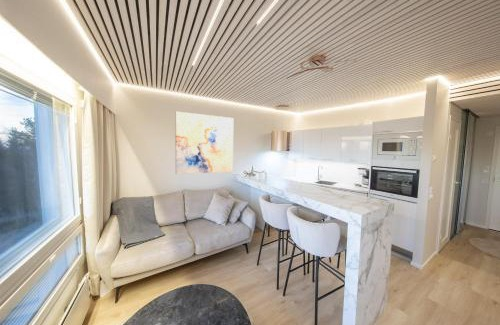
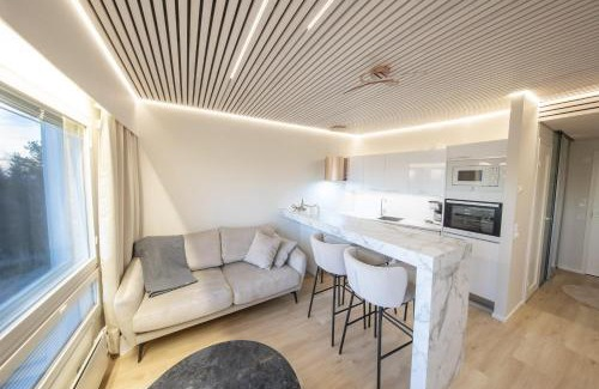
- wall art (206, 144)
